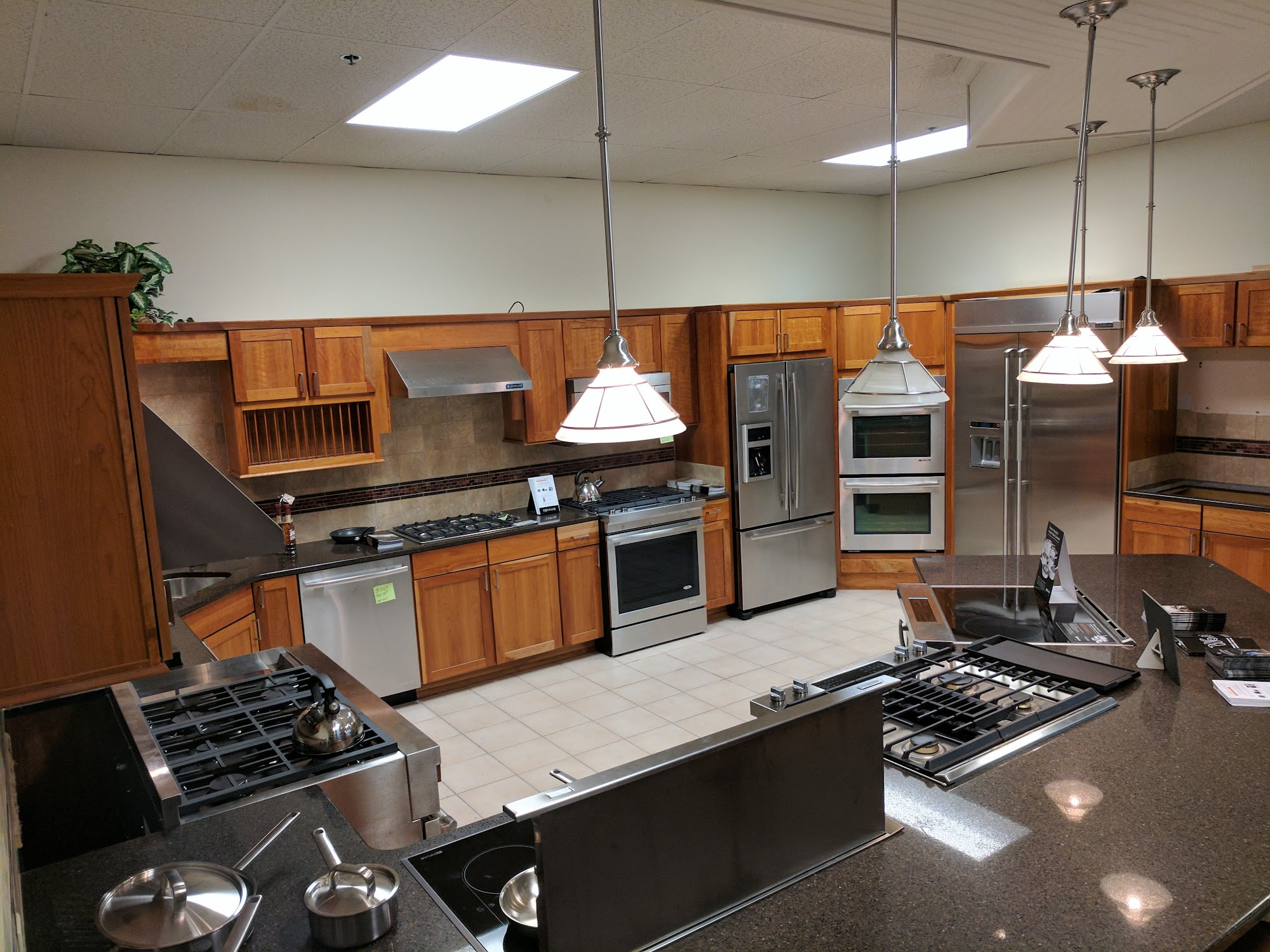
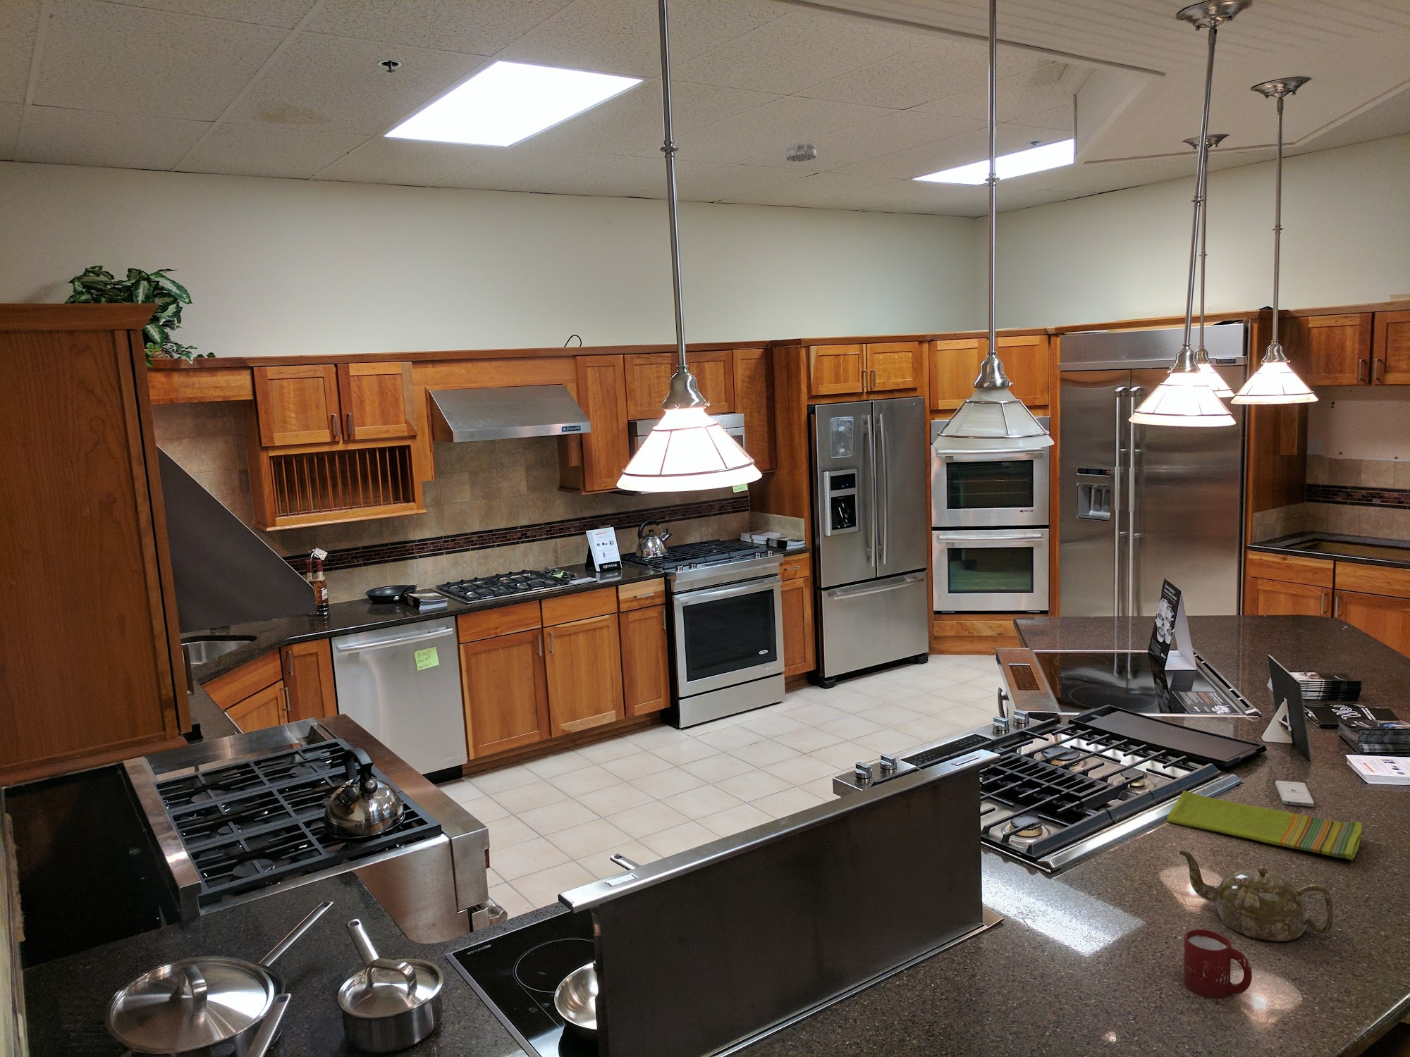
+ teapot (1253, 893)
+ cup (1218, 966)
+ smartphone (1293, 793)
+ smoke detector (800, 151)
+ dish towel (1262, 823)
